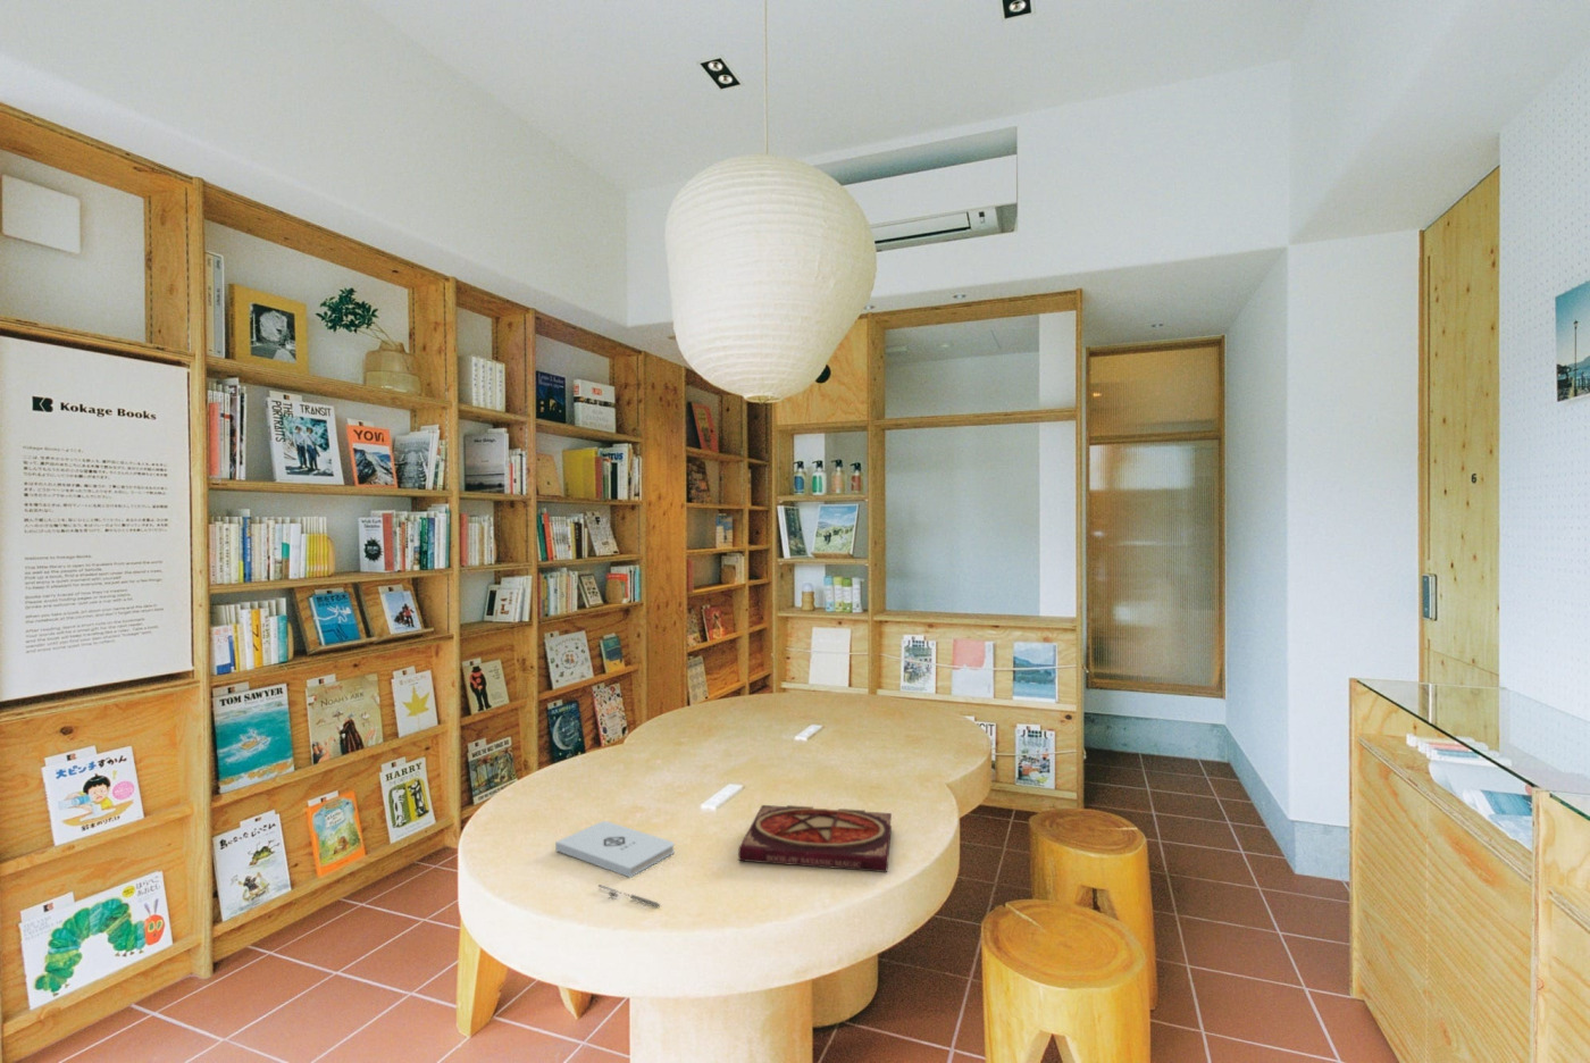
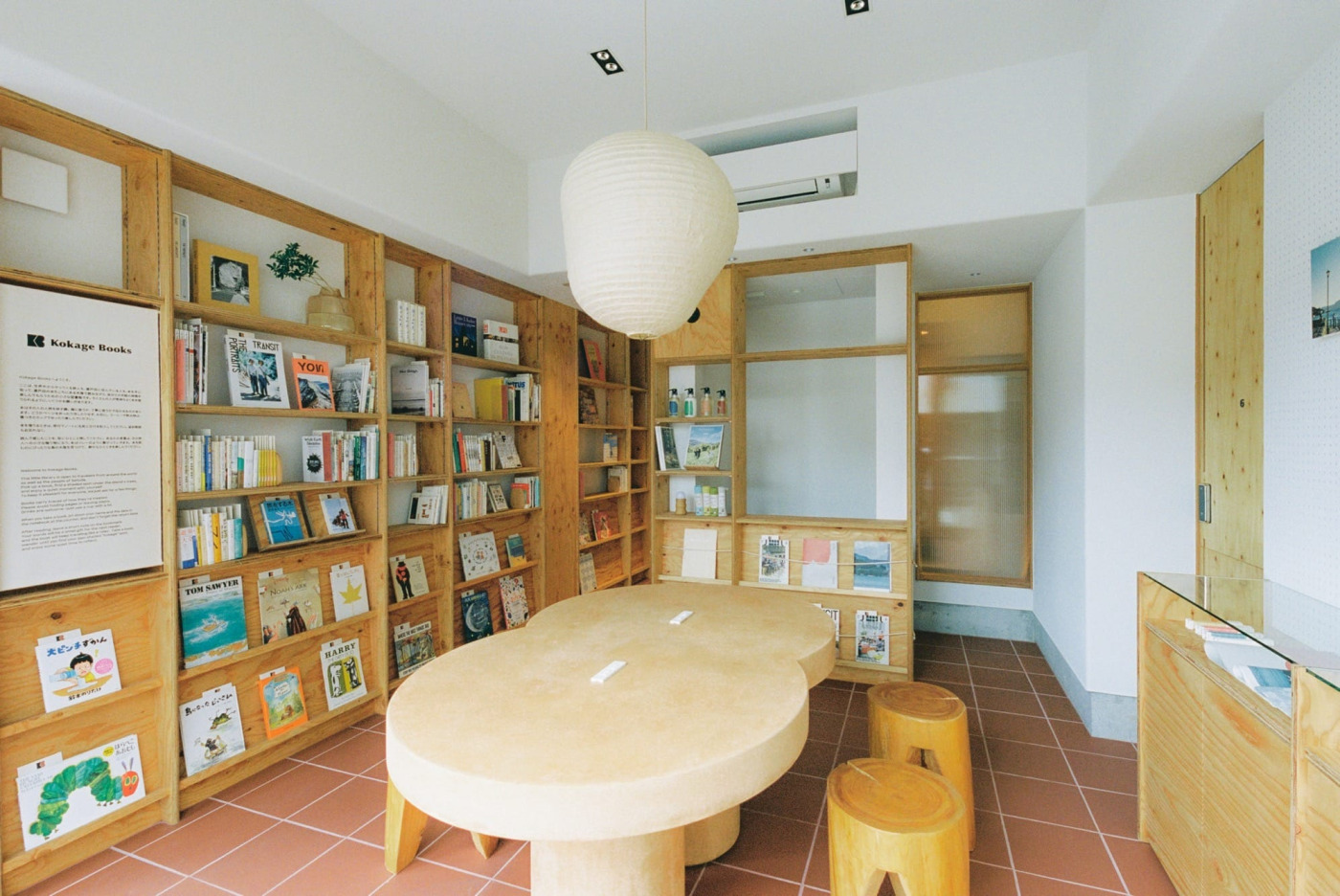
- pen (627, 895)
- book (819, 832)
- notepad (616, 846)
